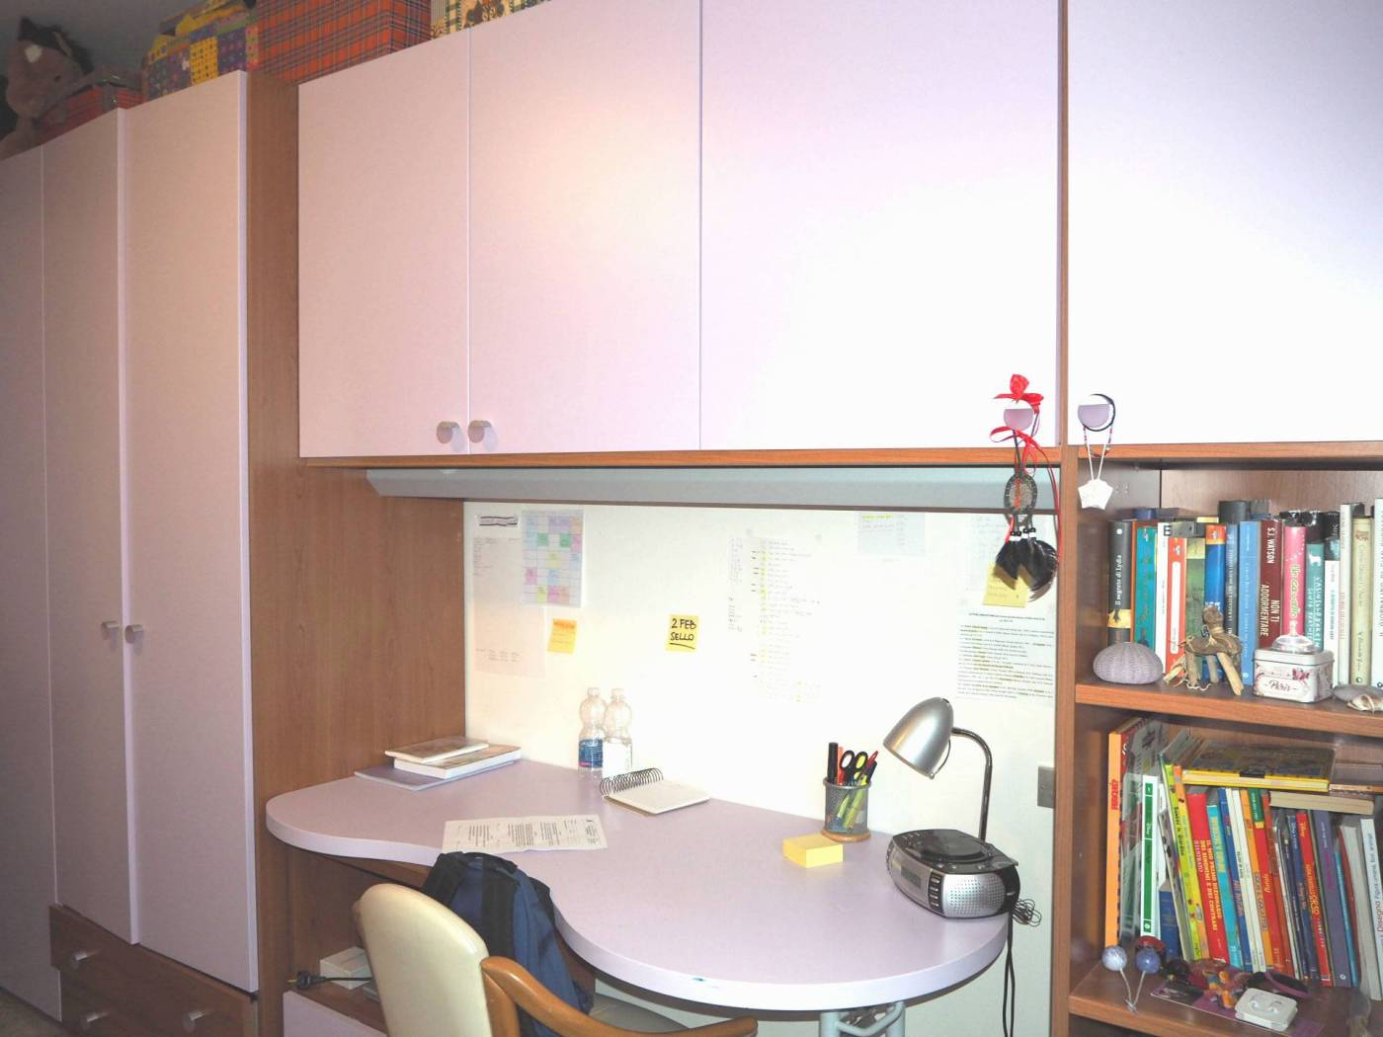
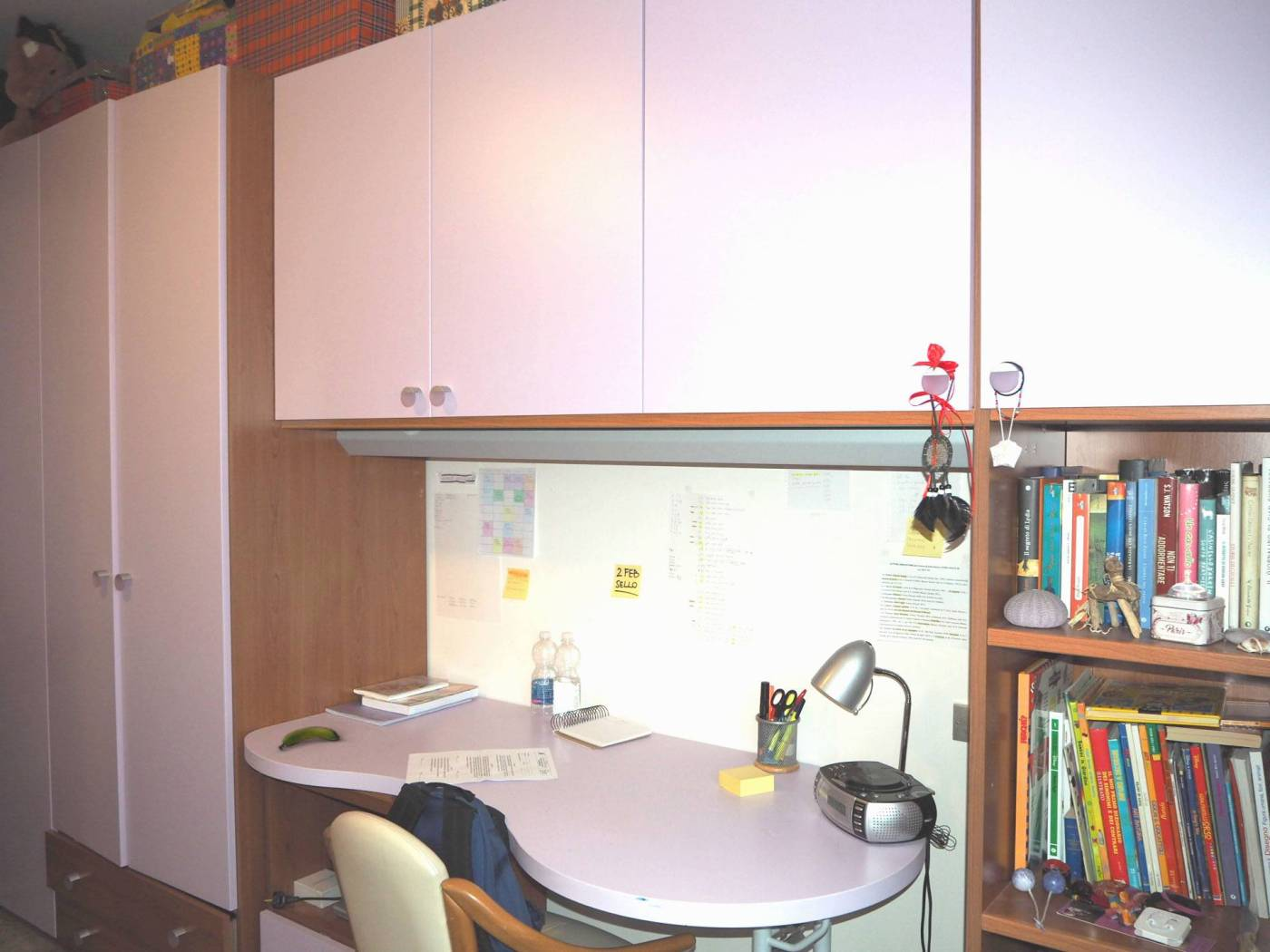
+ banana (305, 736)
